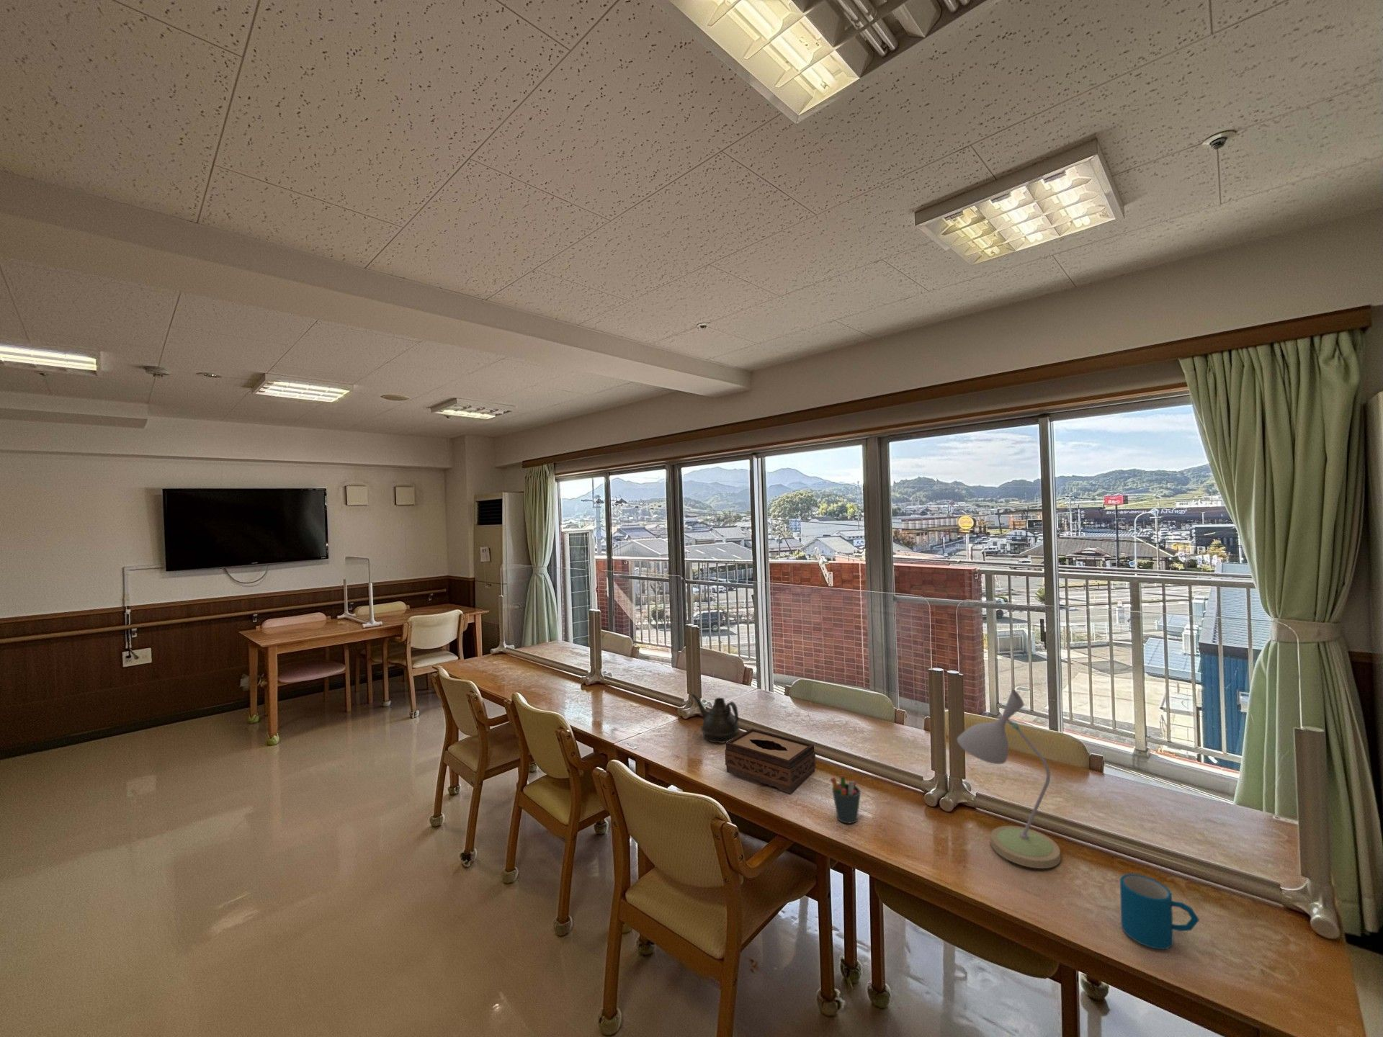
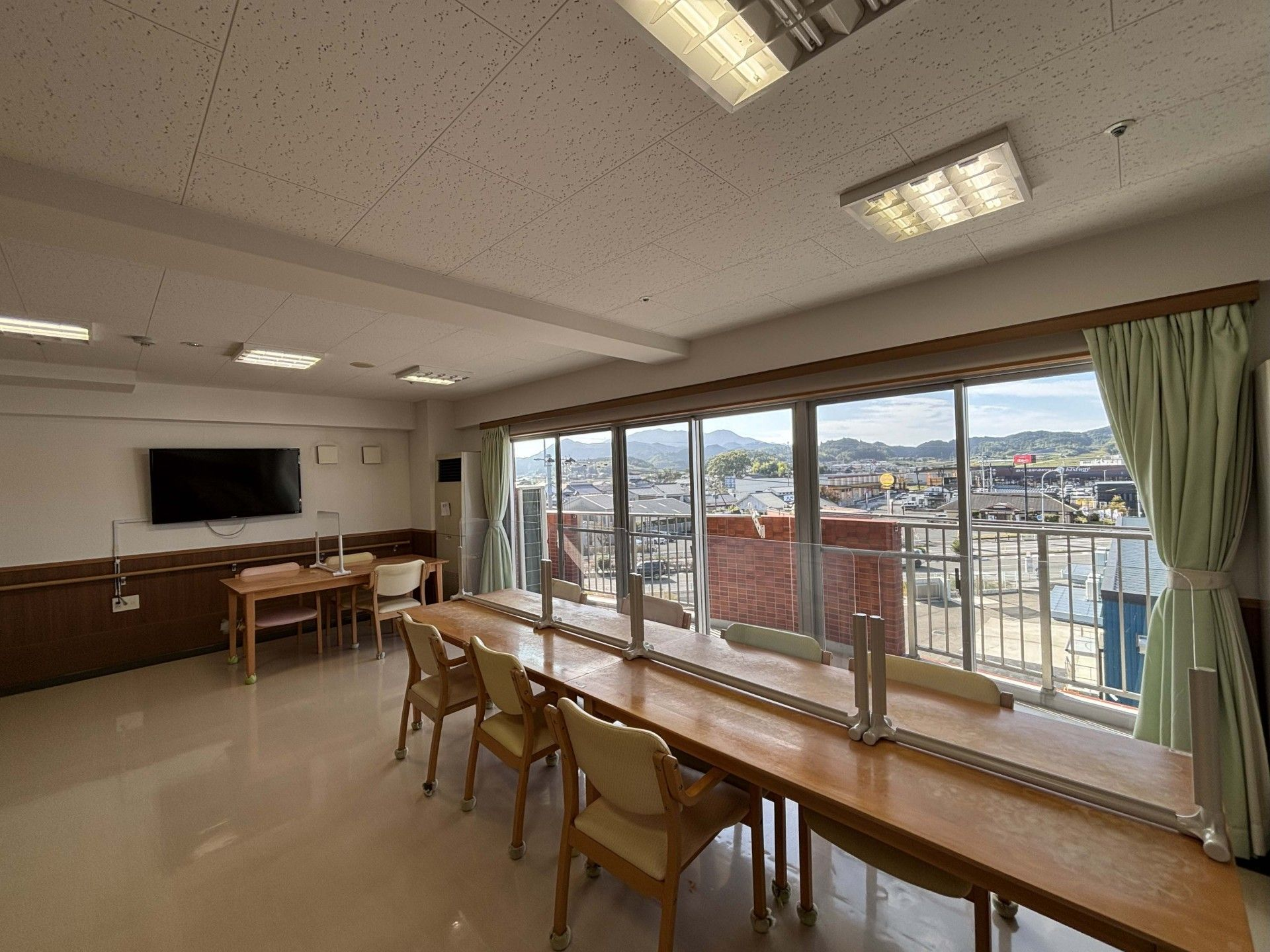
- mug (1159, 915)
- pen holder (846, 796)
- tissue box (769, 758)
- desk lamp (1003, 762)
- teapot (714, 715)
